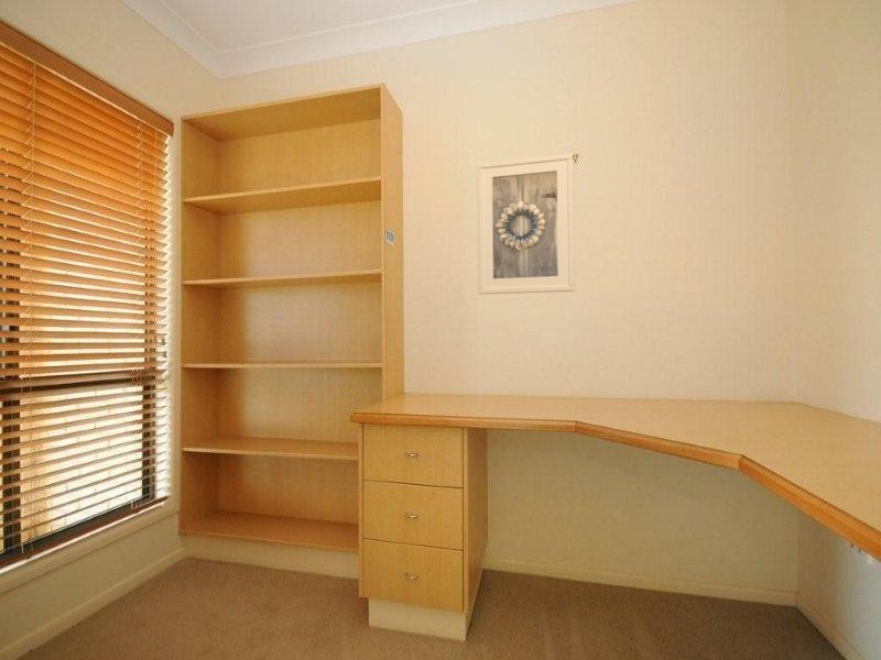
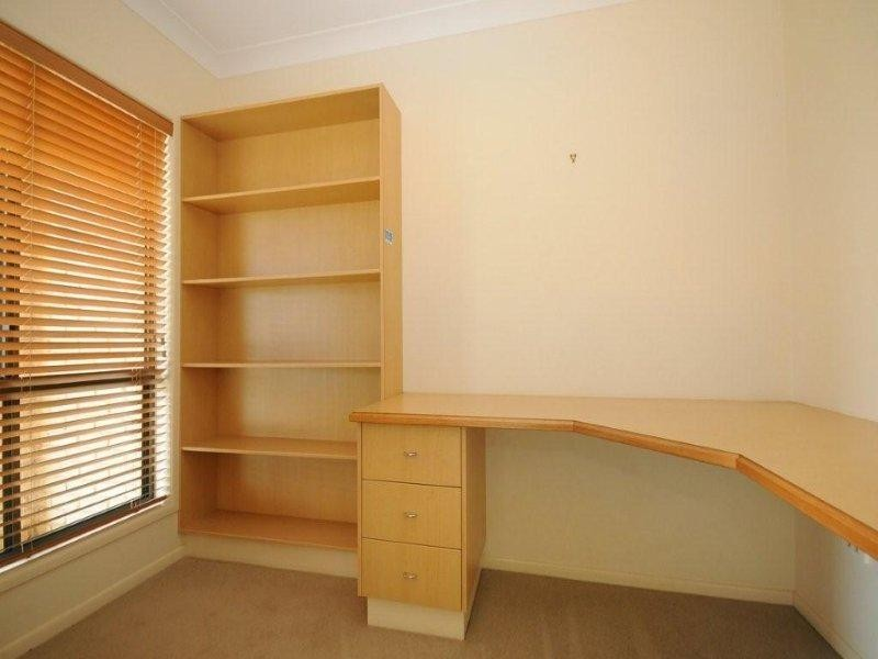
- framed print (524, 226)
